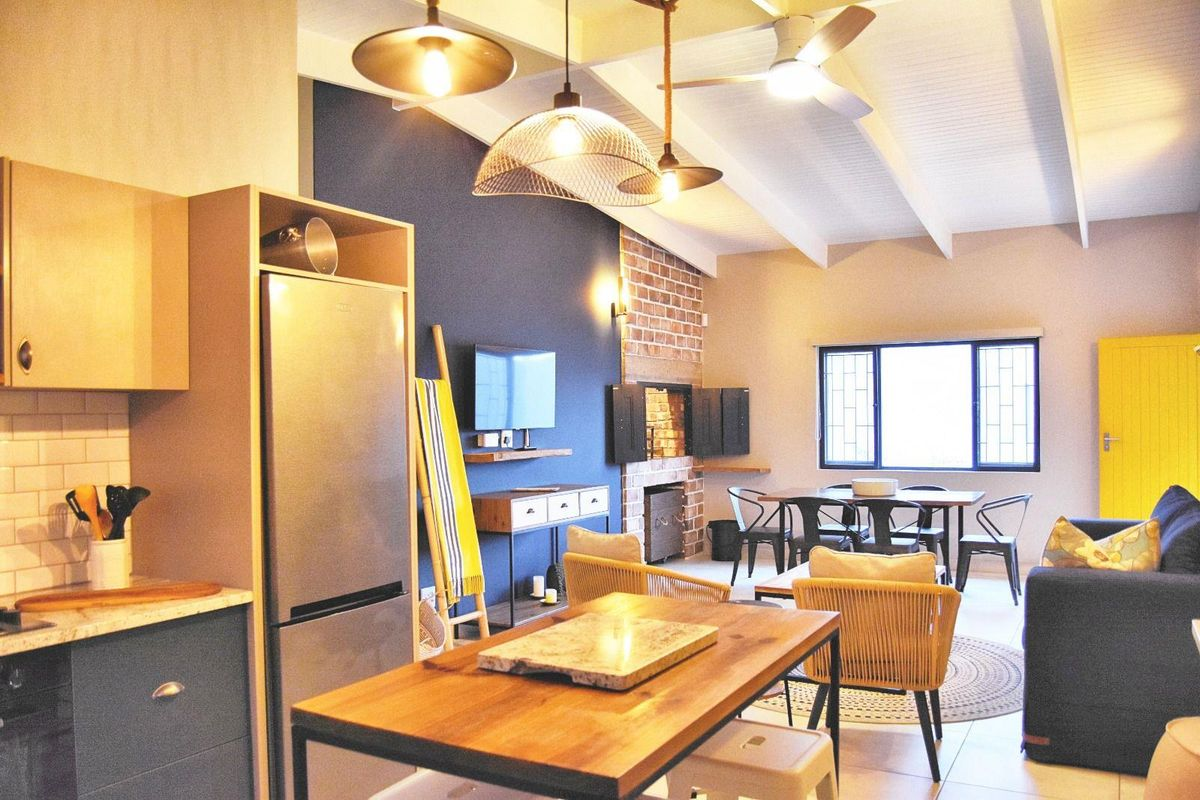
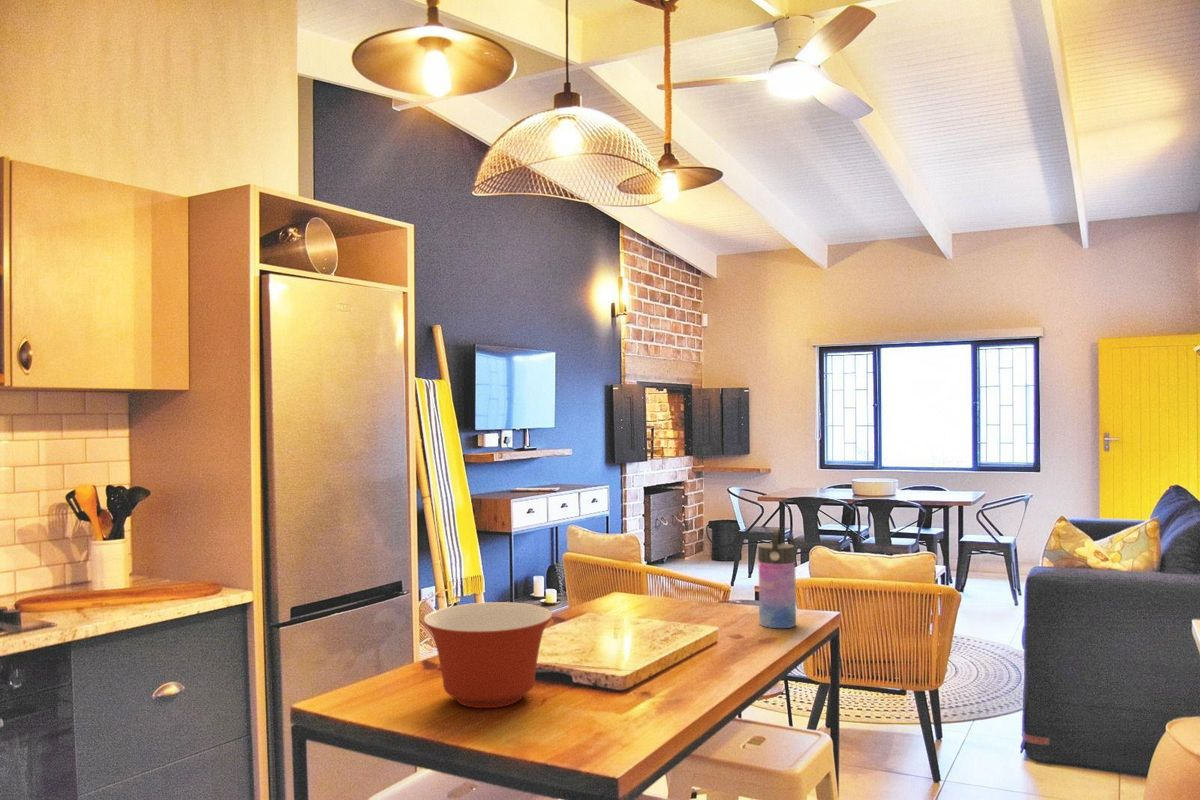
+ water bottle (776, 575)
+ mixing bowl (488, 656)
